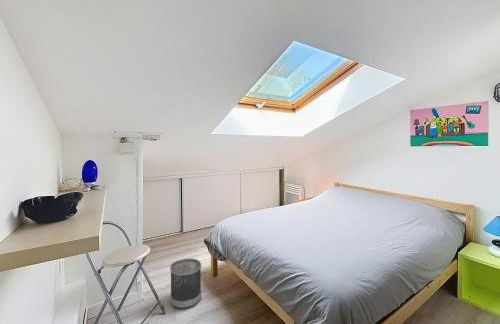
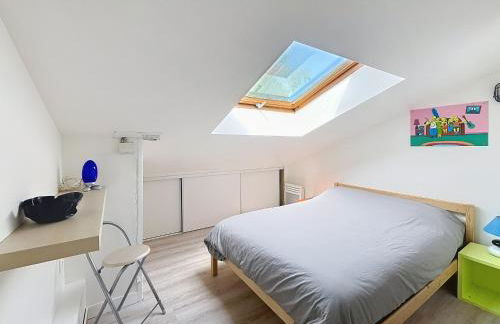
- wastebasket (185, 281)
